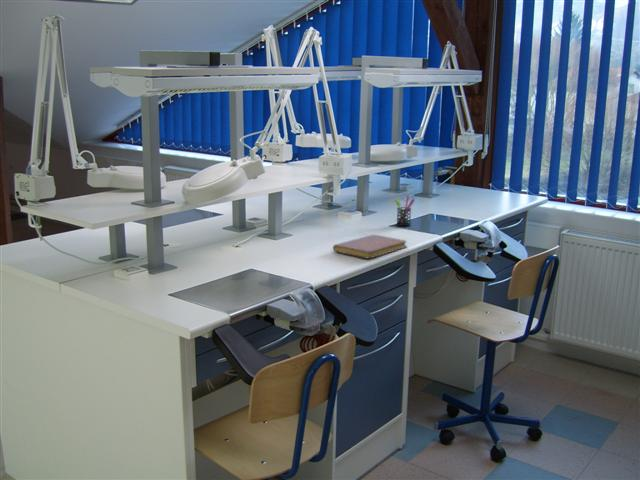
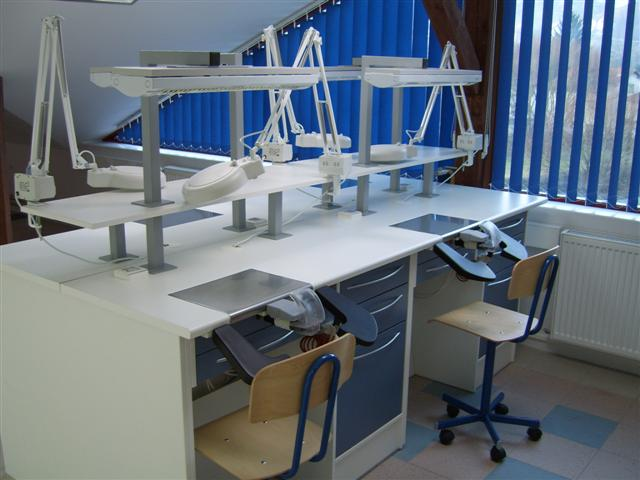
- pen holder (403, 210)
- notebook (370, 245)
